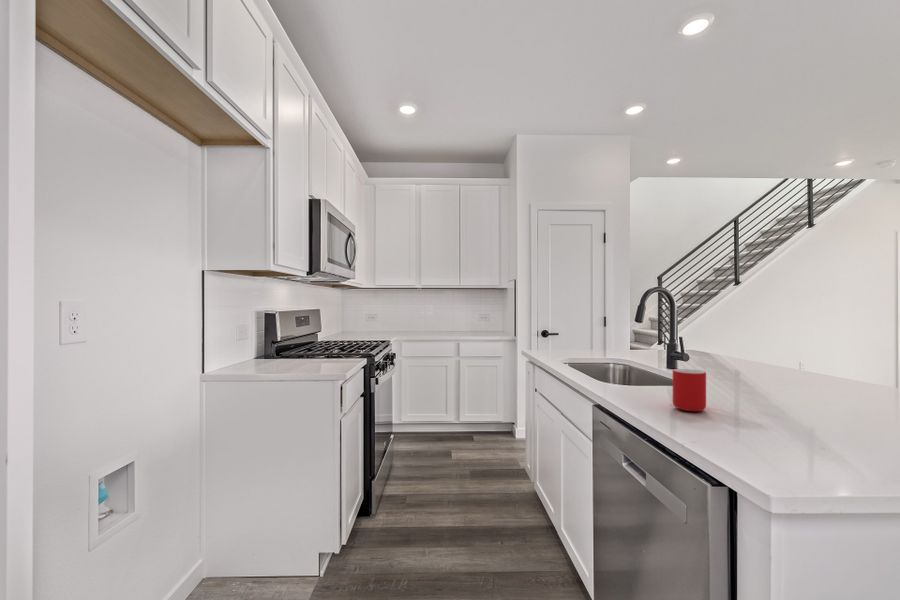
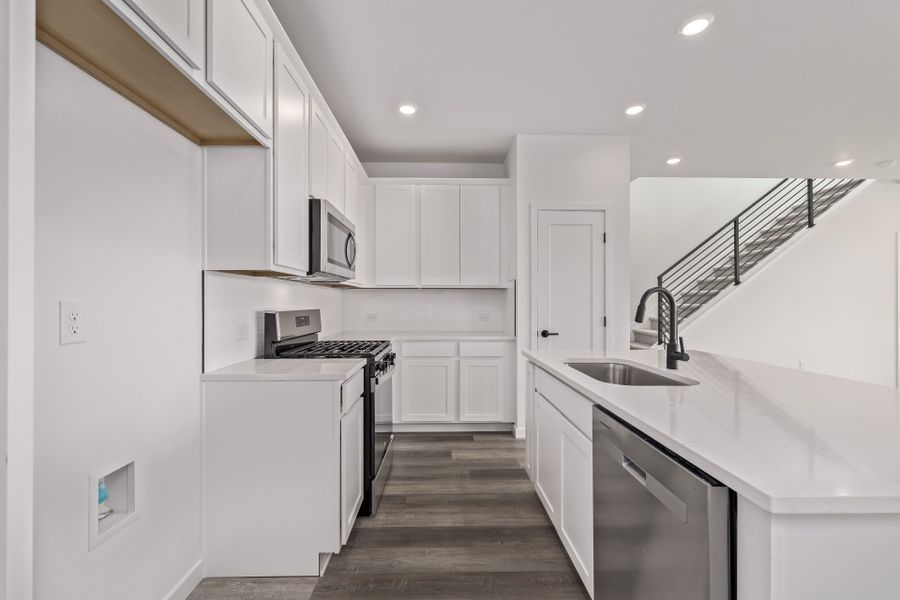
- cup (690, 388)
